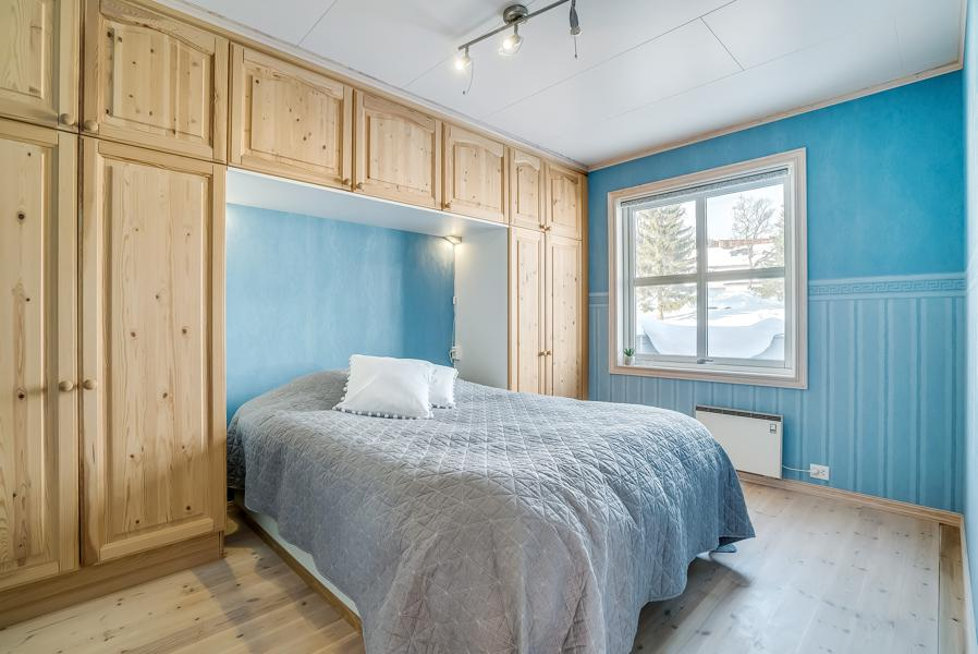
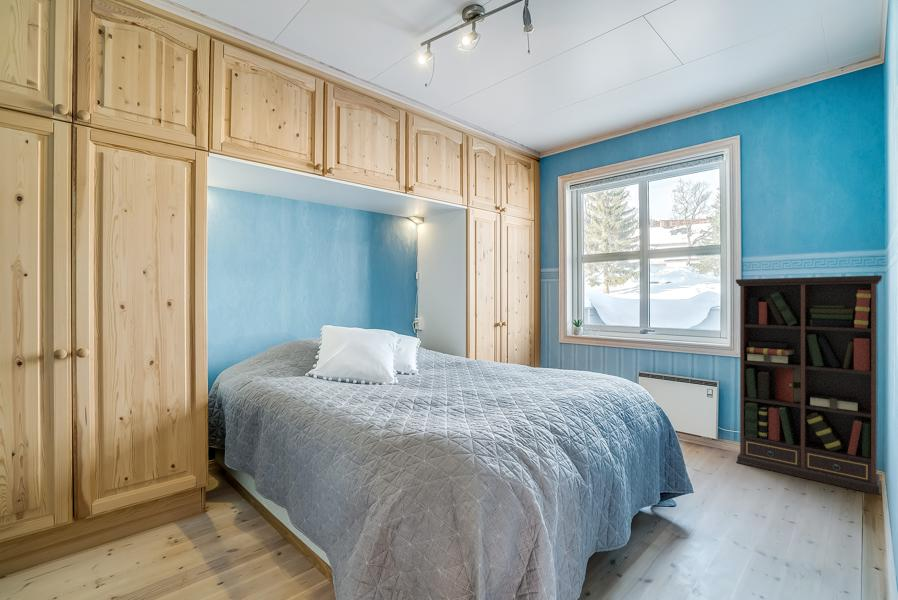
+ bookcase (804, 375)
